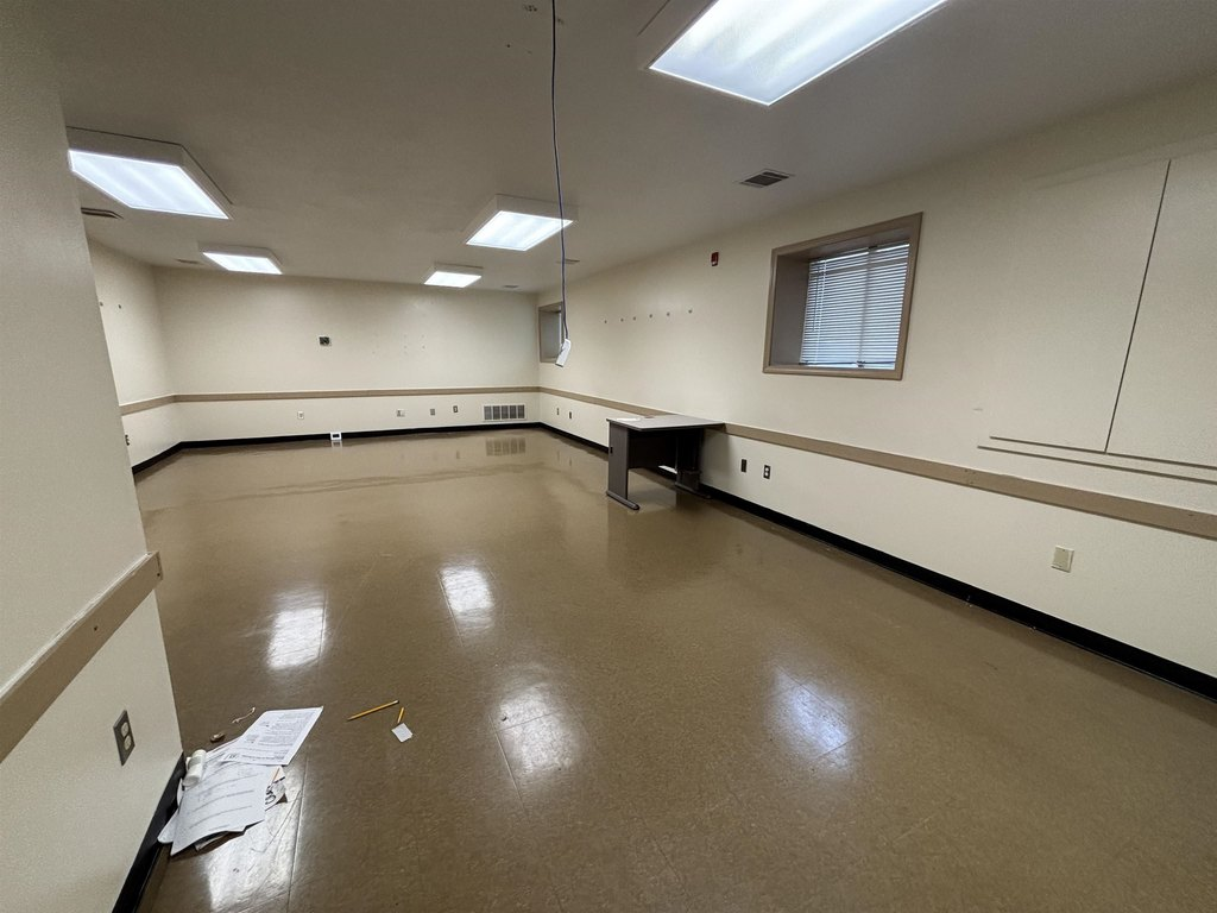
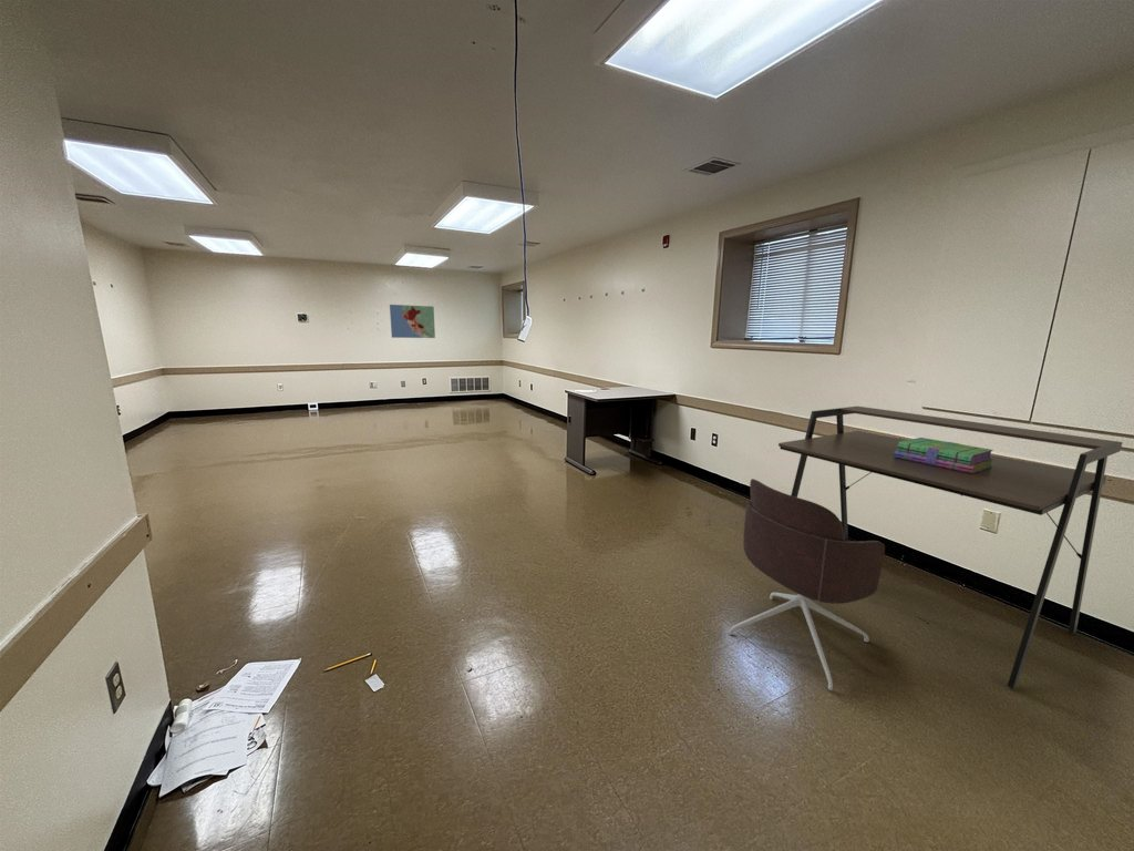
+ stack of books (942, 453)
+ office chair (806, 563)
+ map (413, 321)
+ desk (921, 484)
